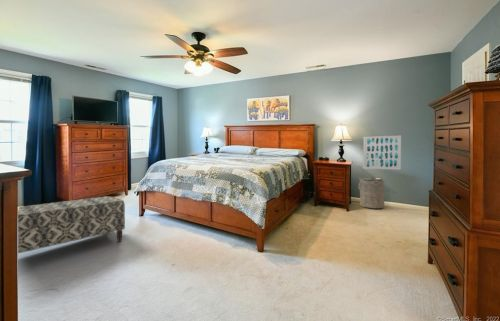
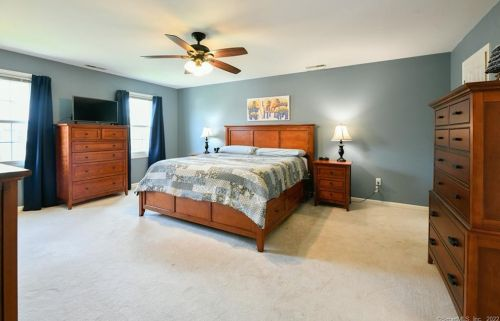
- bench (65, 227)
- wall art (381, 152)
- laundry hamper (370, 191)
